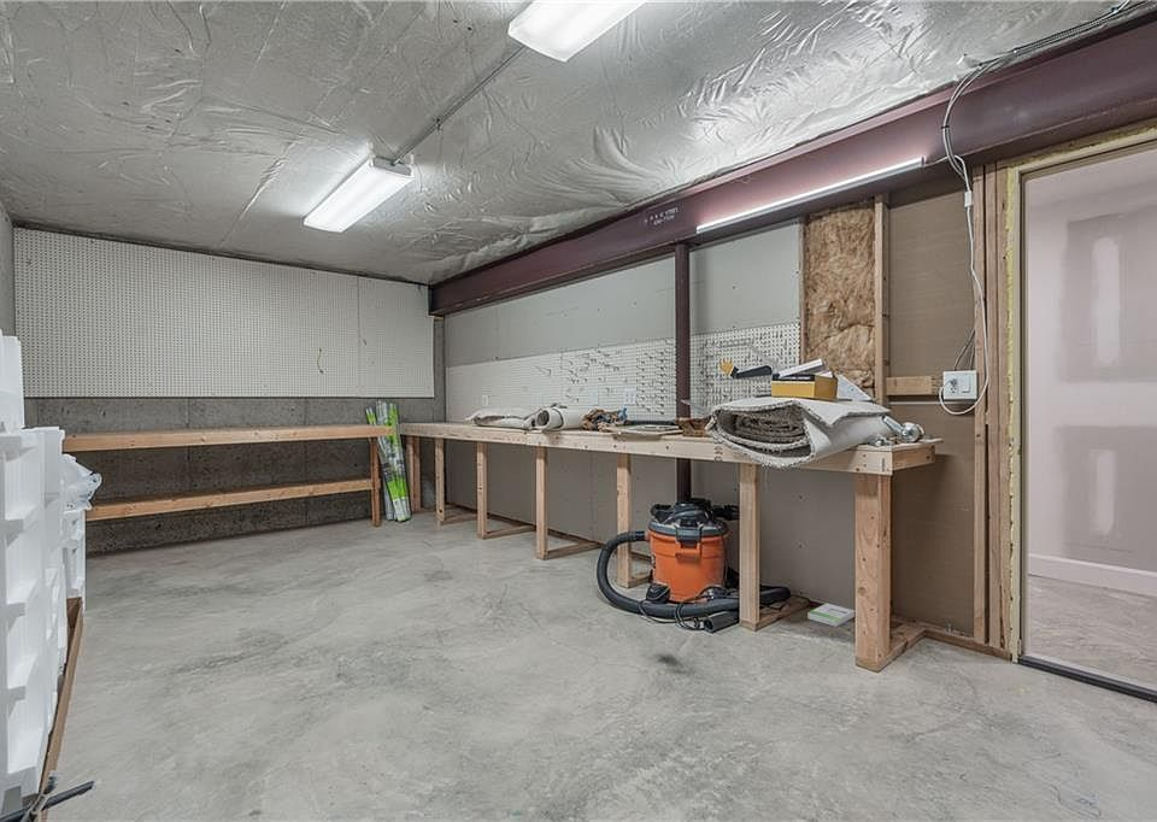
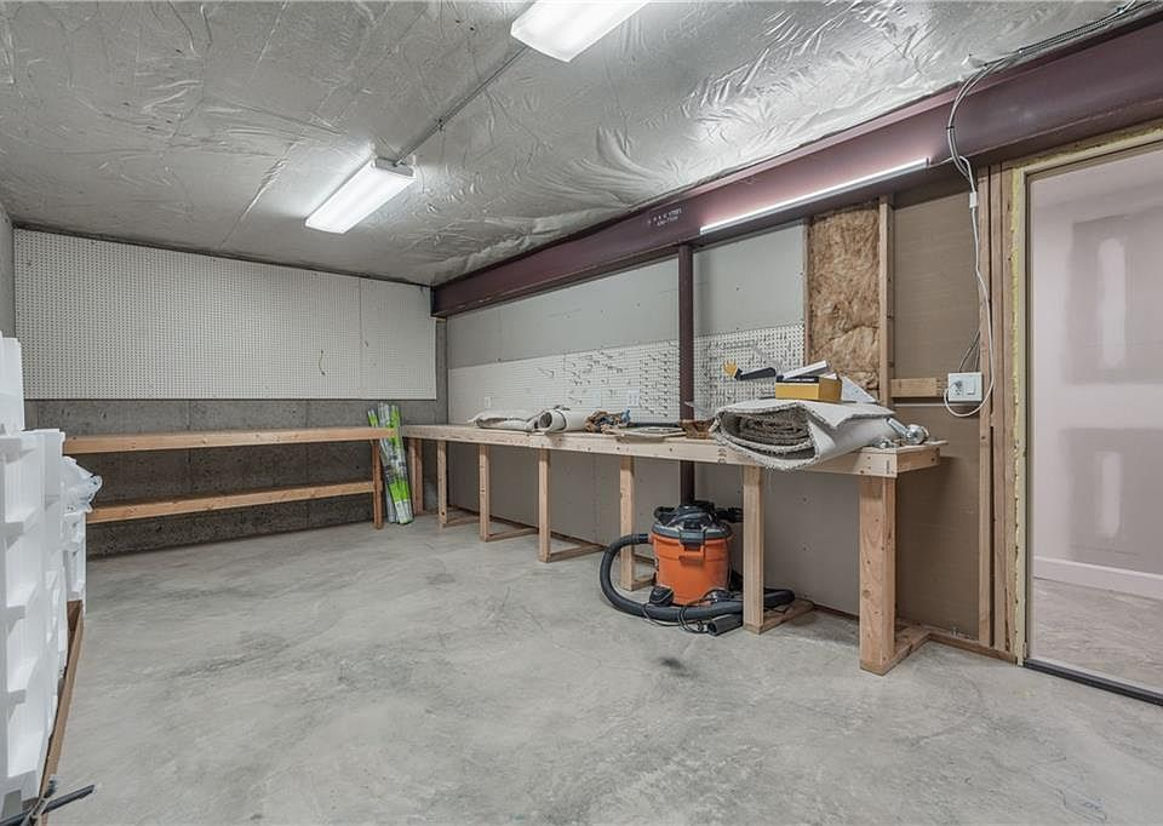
- box (830, 613)
